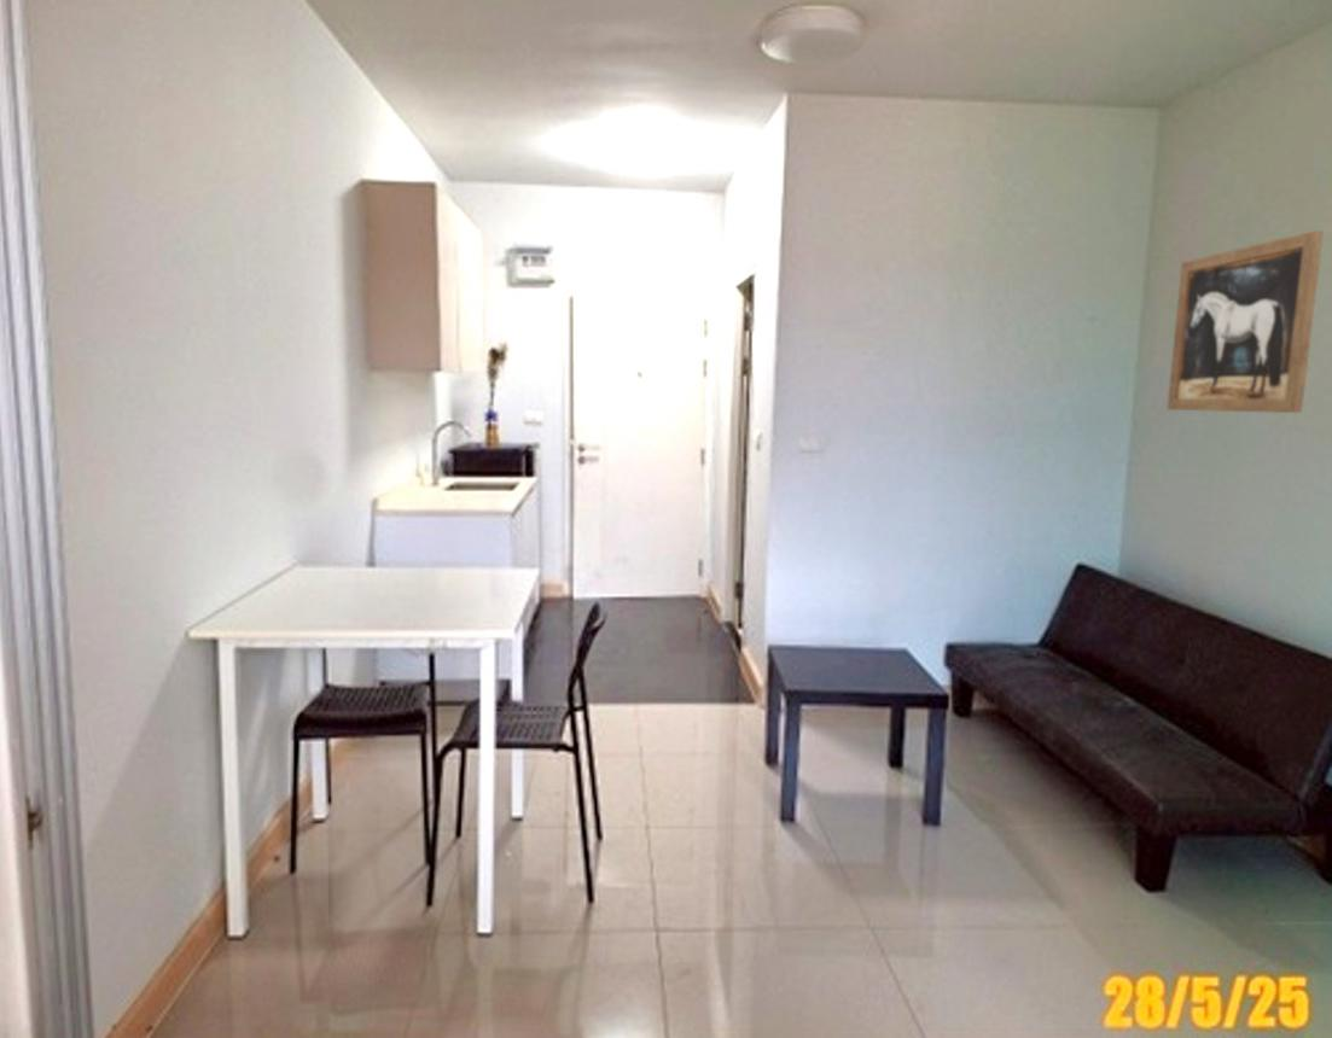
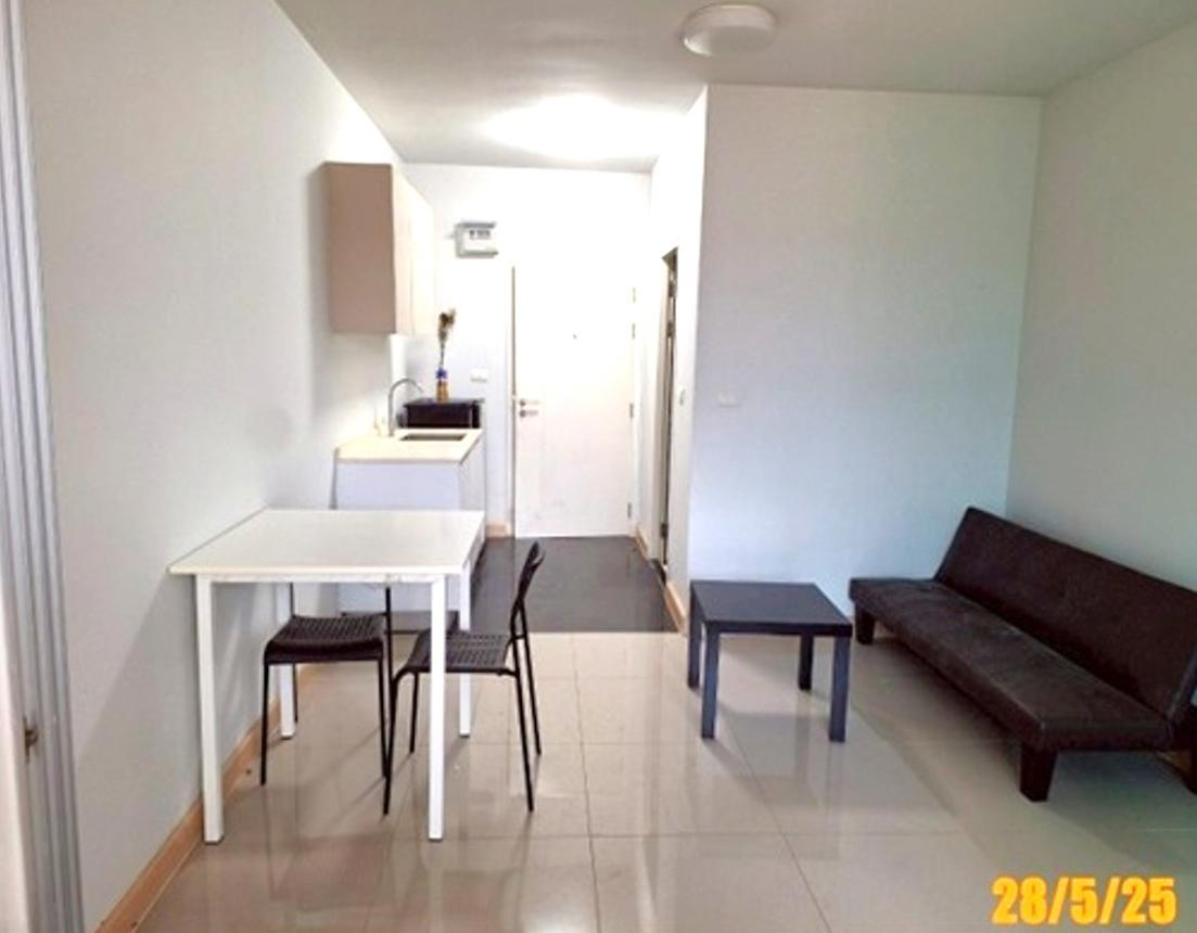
- wall art (1235, 330)
